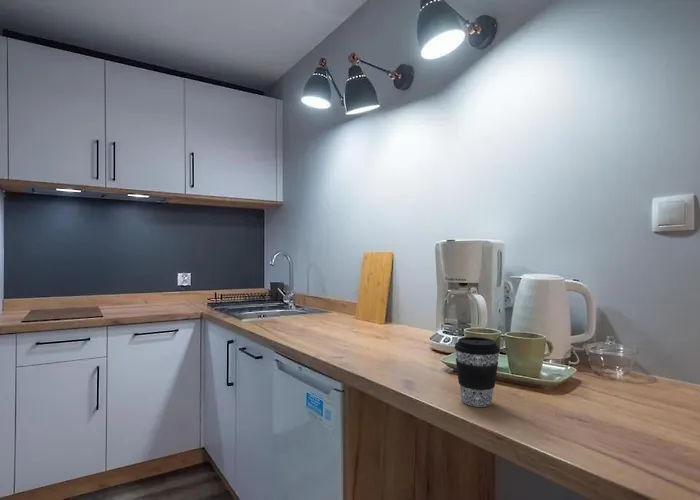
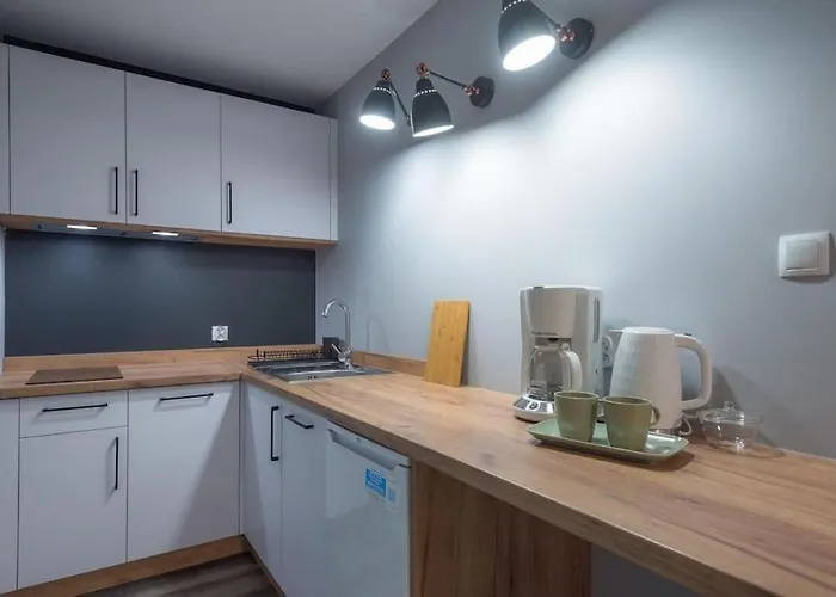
- coffee cup (476, 371)
